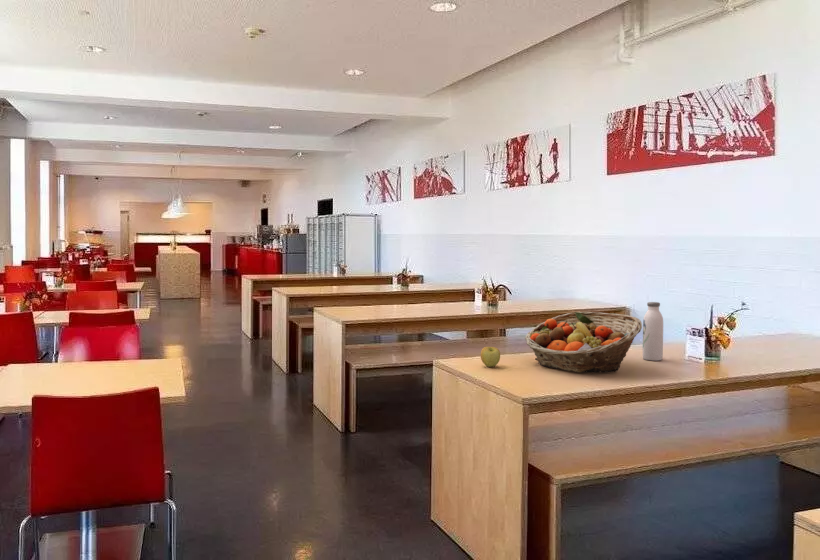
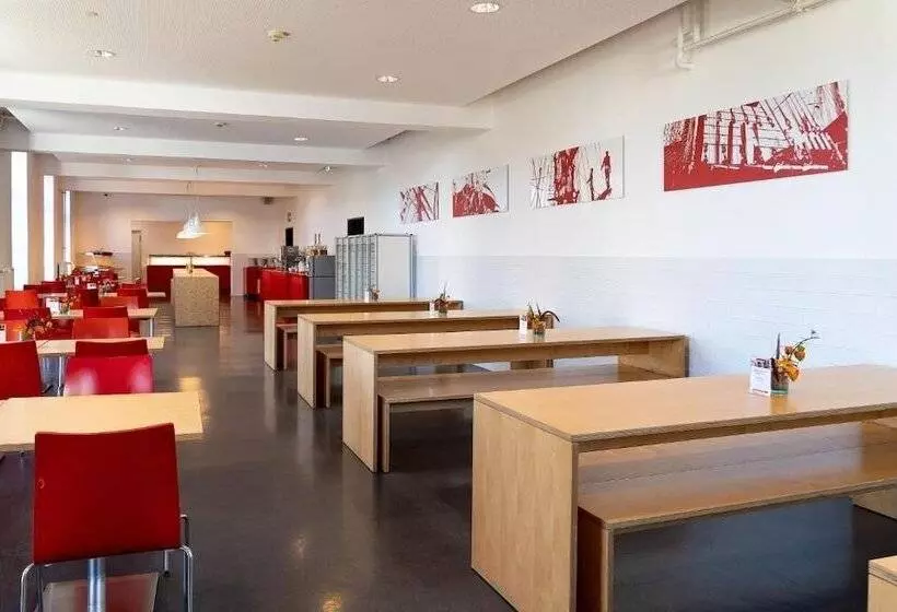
- fruit basket (581, 340)
- apple (490, 356)
- water bottle (653, 330)
